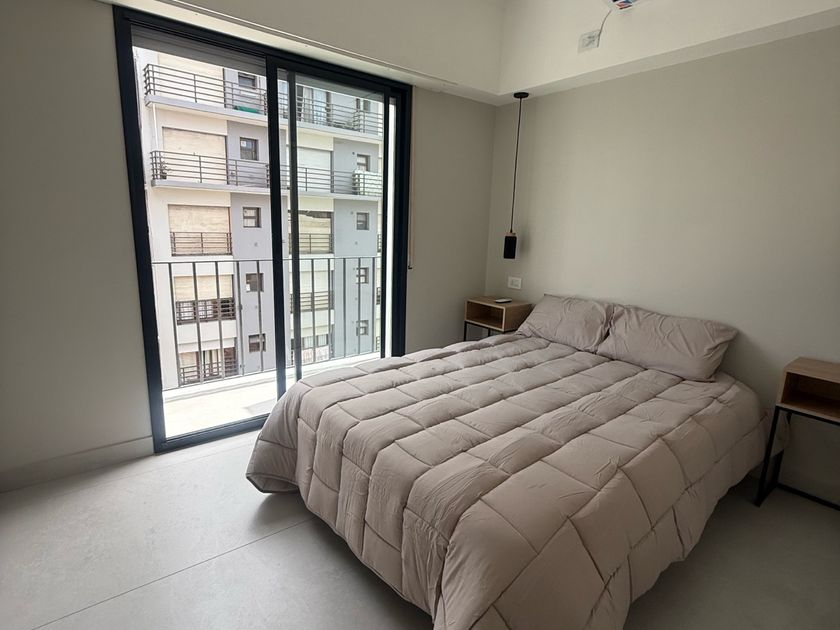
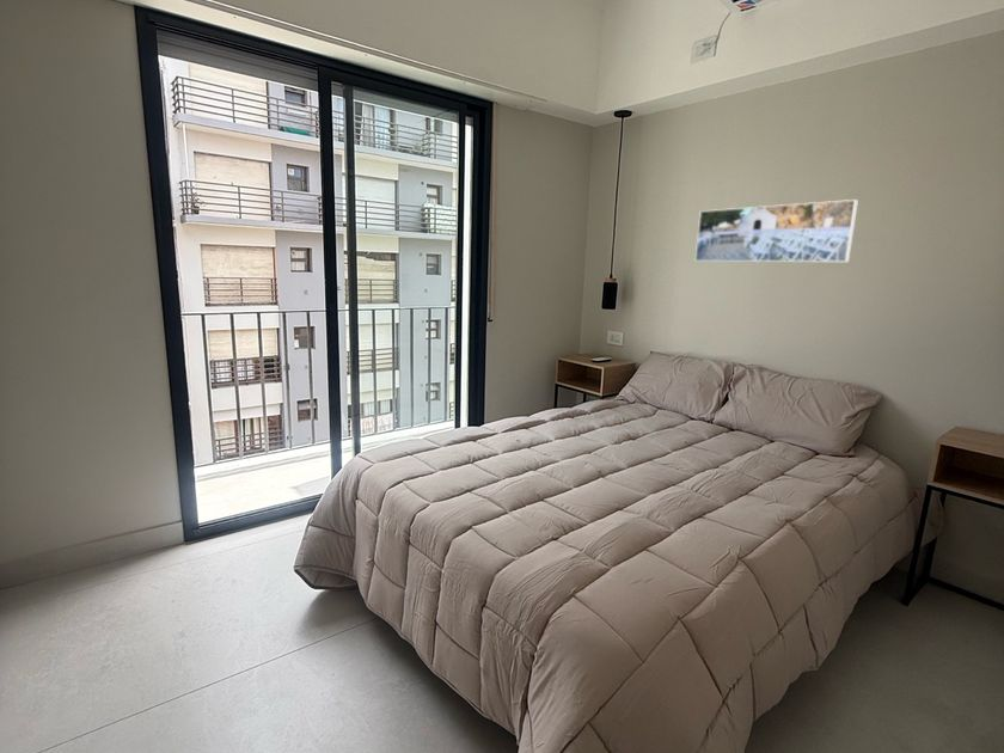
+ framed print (766, 233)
